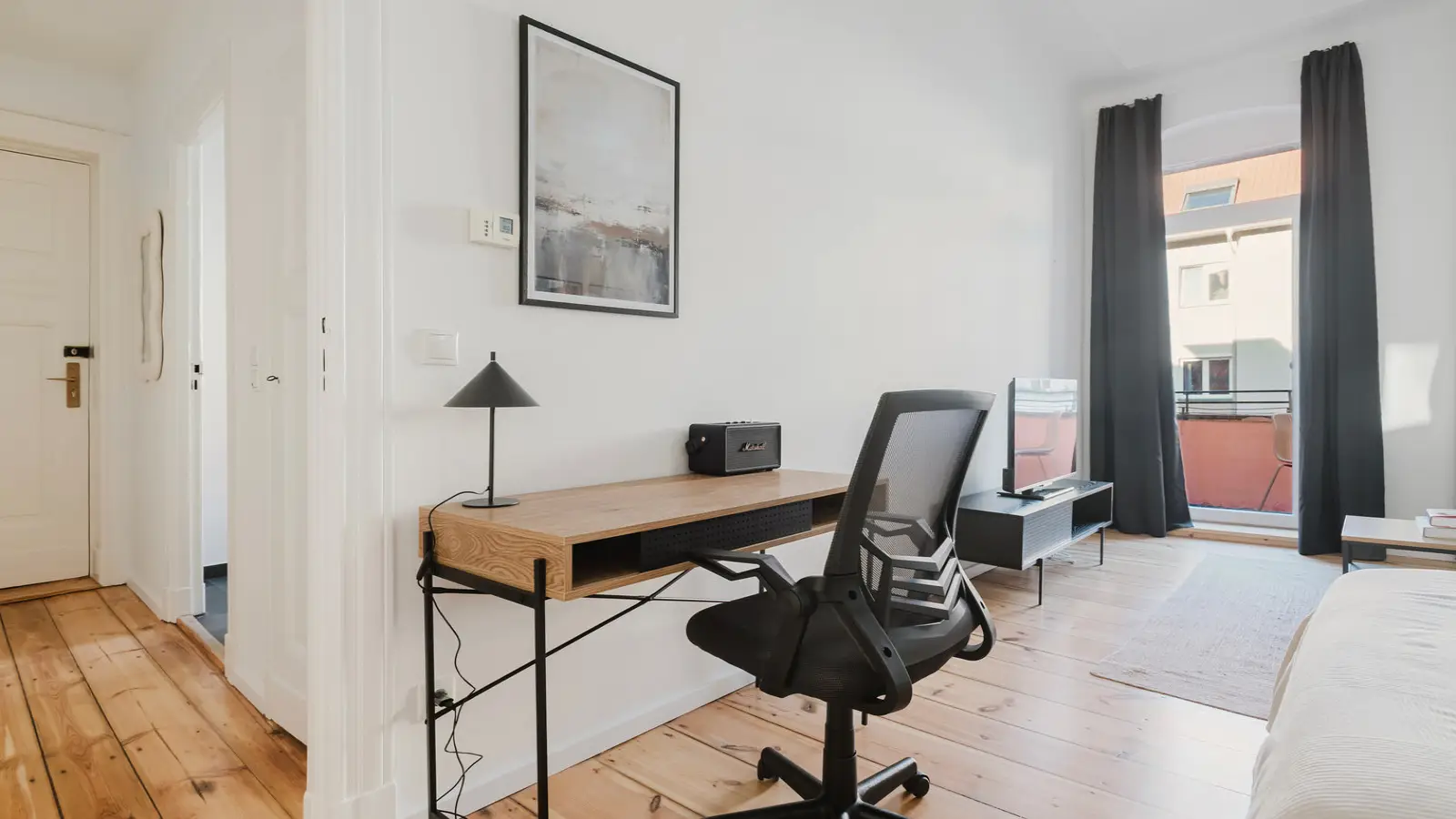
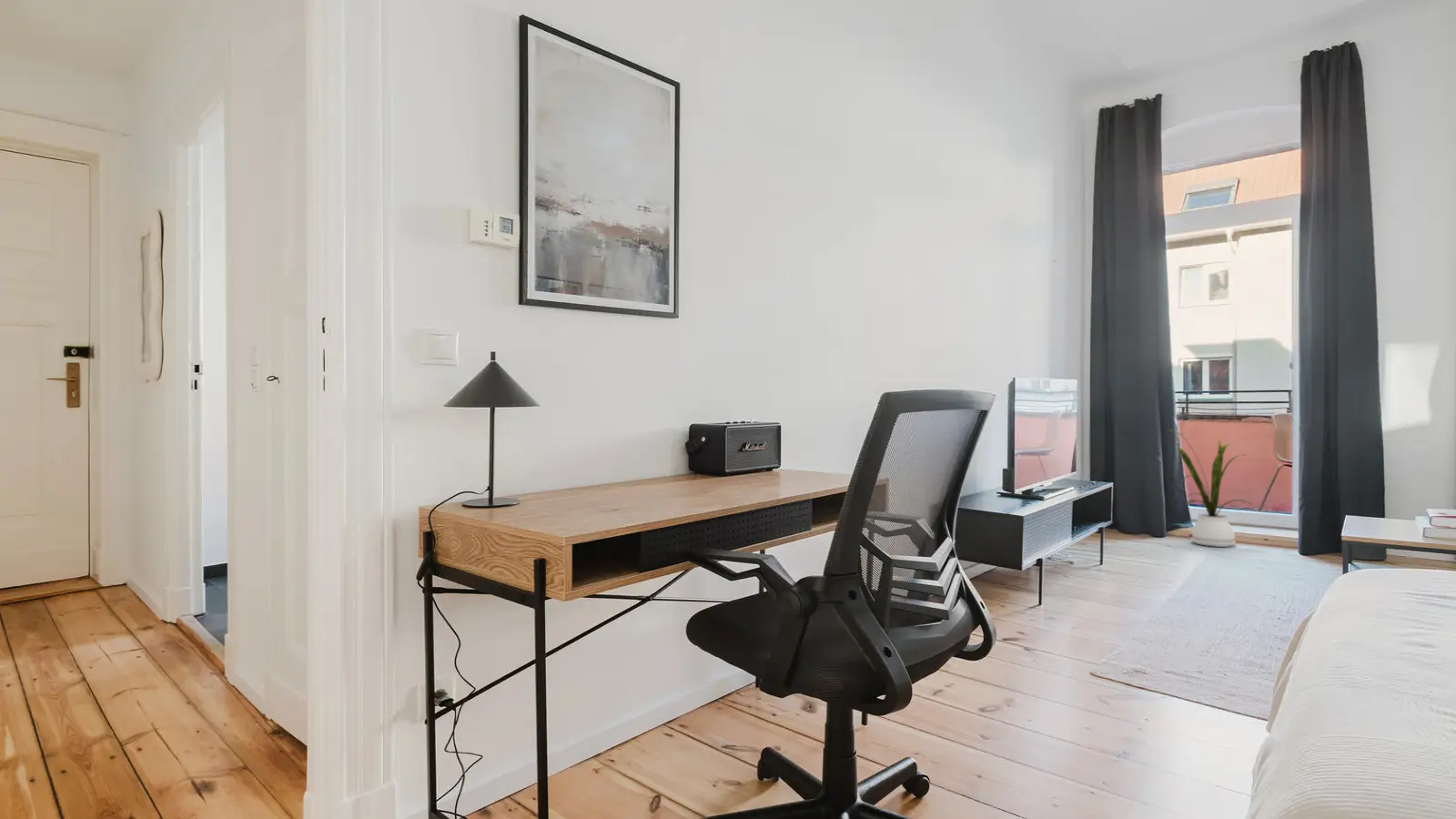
+ house plant (1207, 485)
